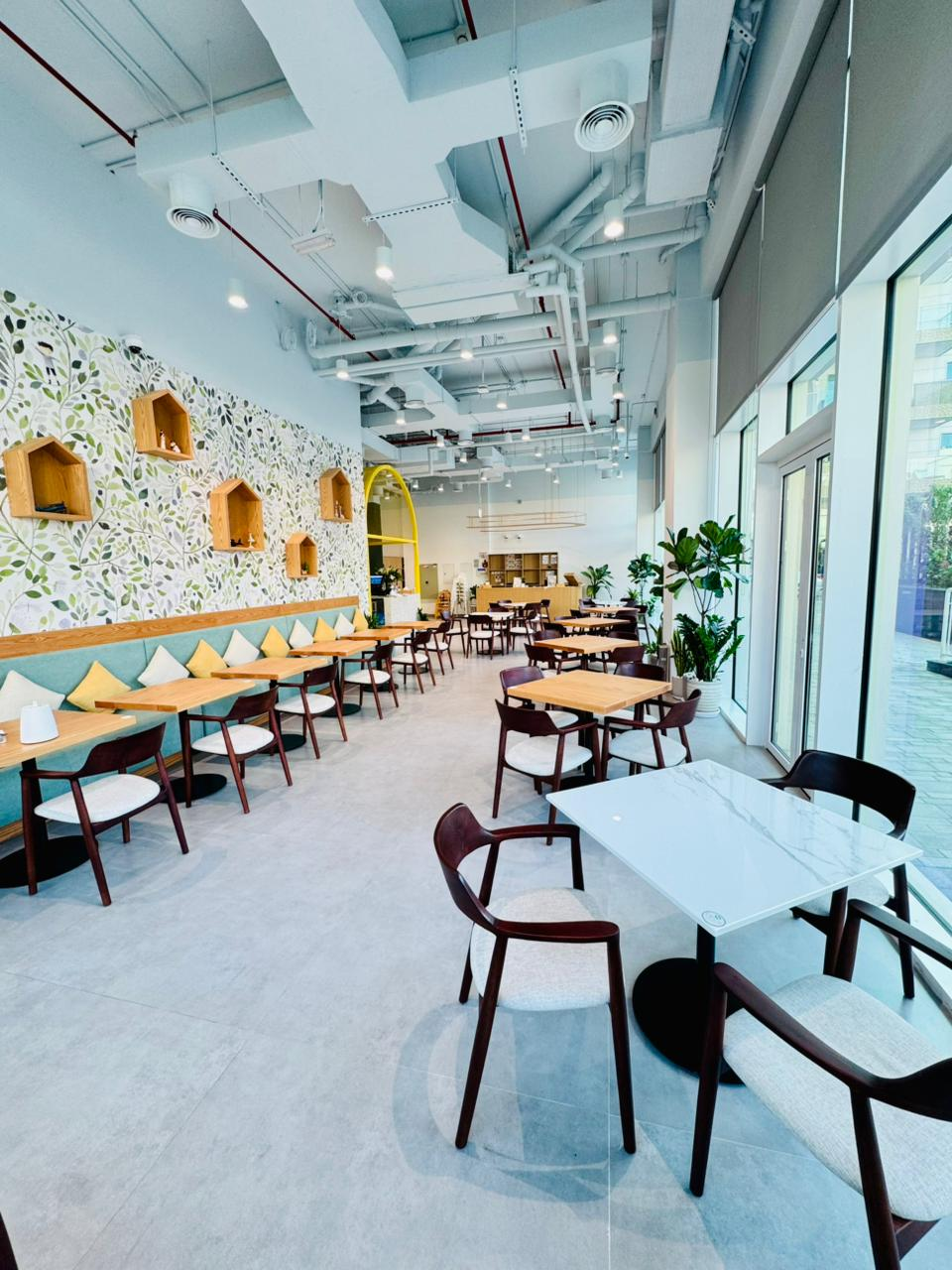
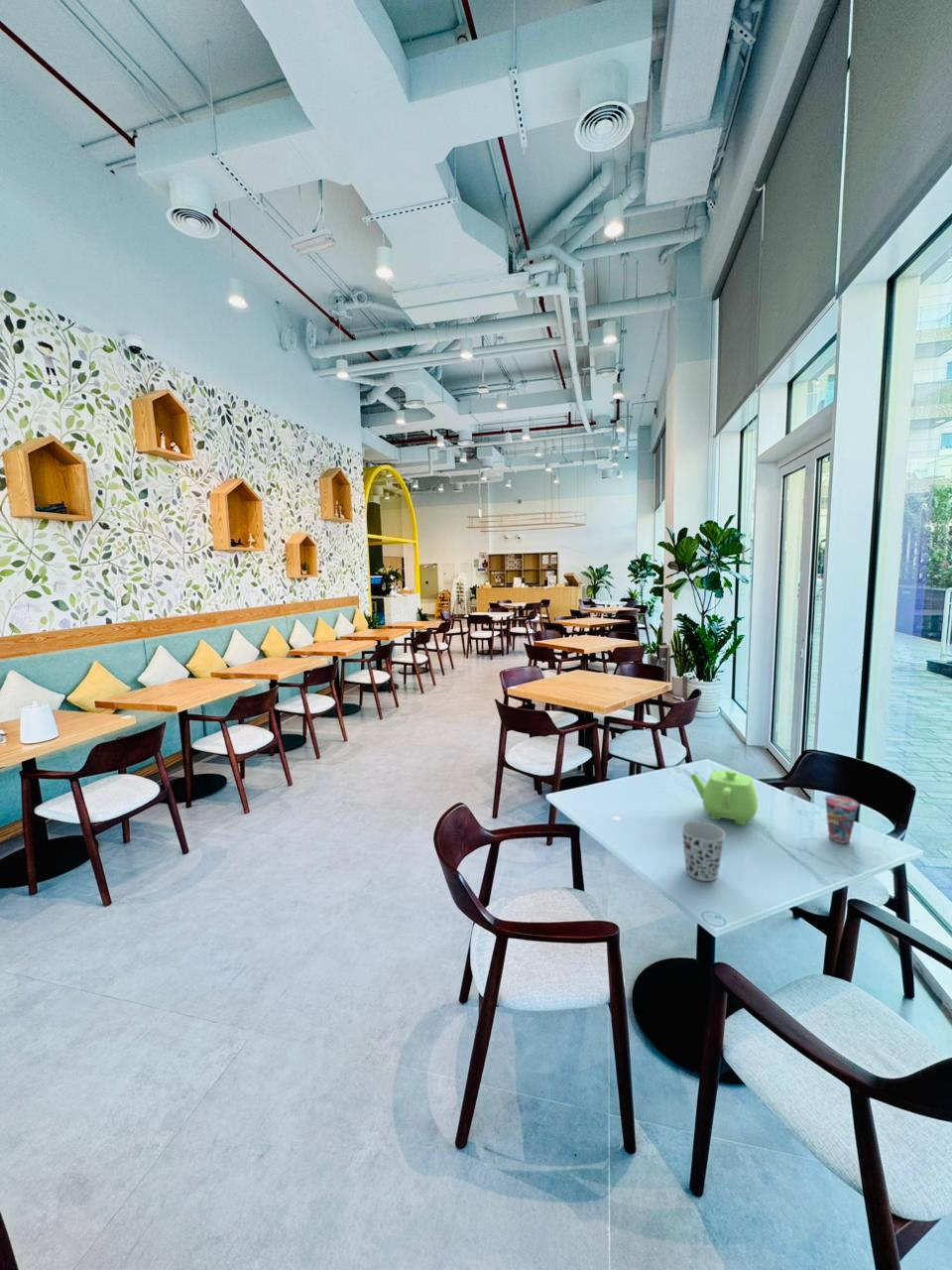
+ cup (702, 851)
+ cup (841, 821)
+ teapot (722, 794)
